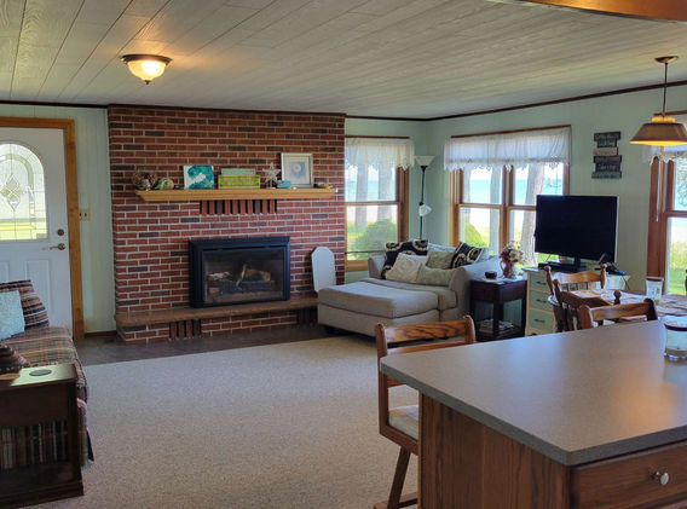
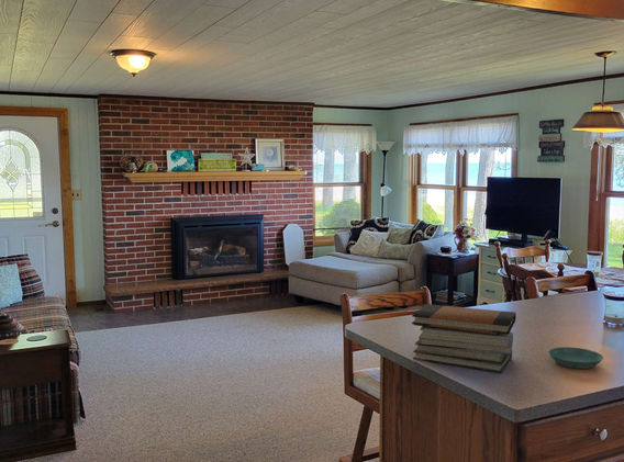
+ saucer (575, 358)
+ book stack (465, 336)
